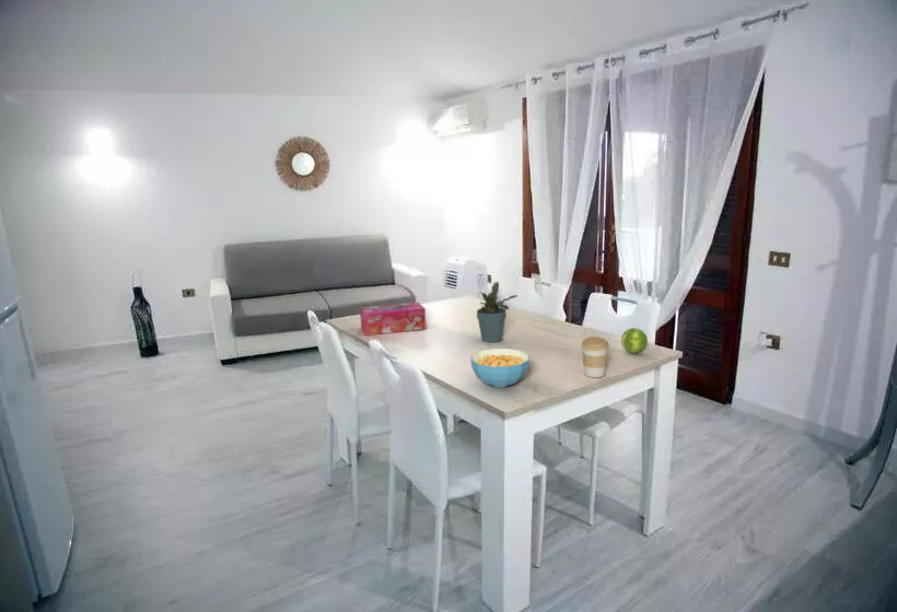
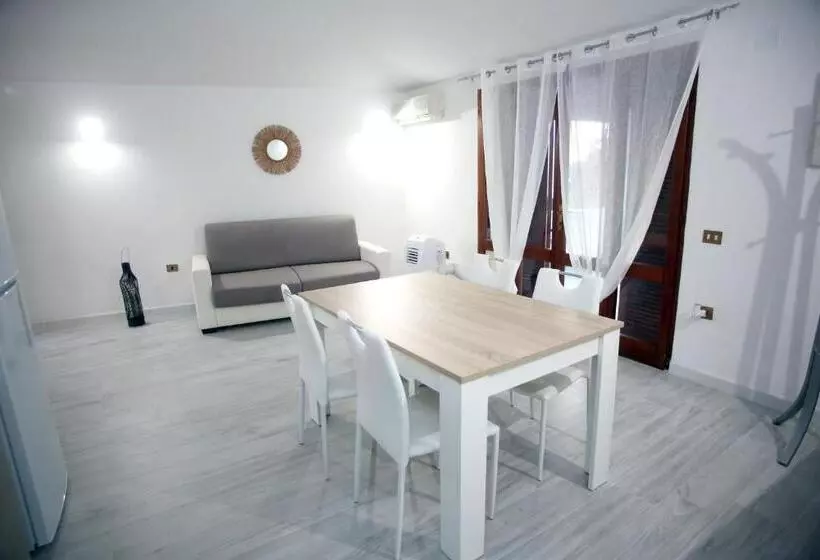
- cereal bowl (500, 370)
- potted plant (496, 310)
- coffee cup (594, 356)
- fruit (633, 340)
- tissue box (392, 318)
